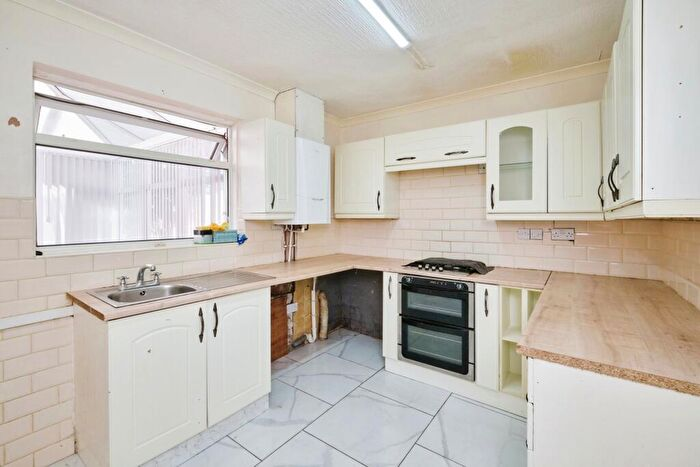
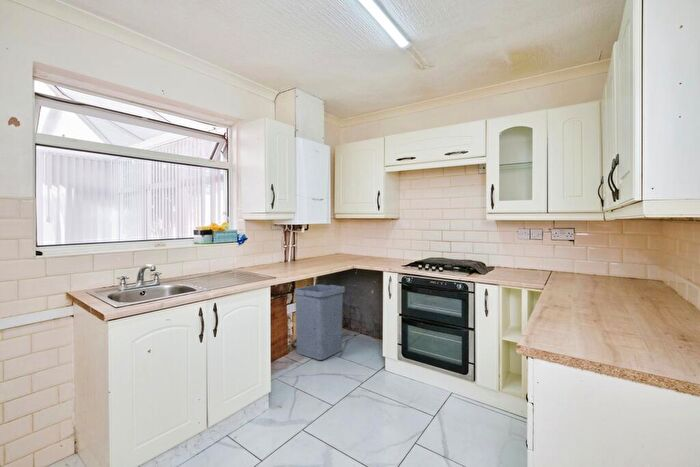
+ trash bin (319, 319)
